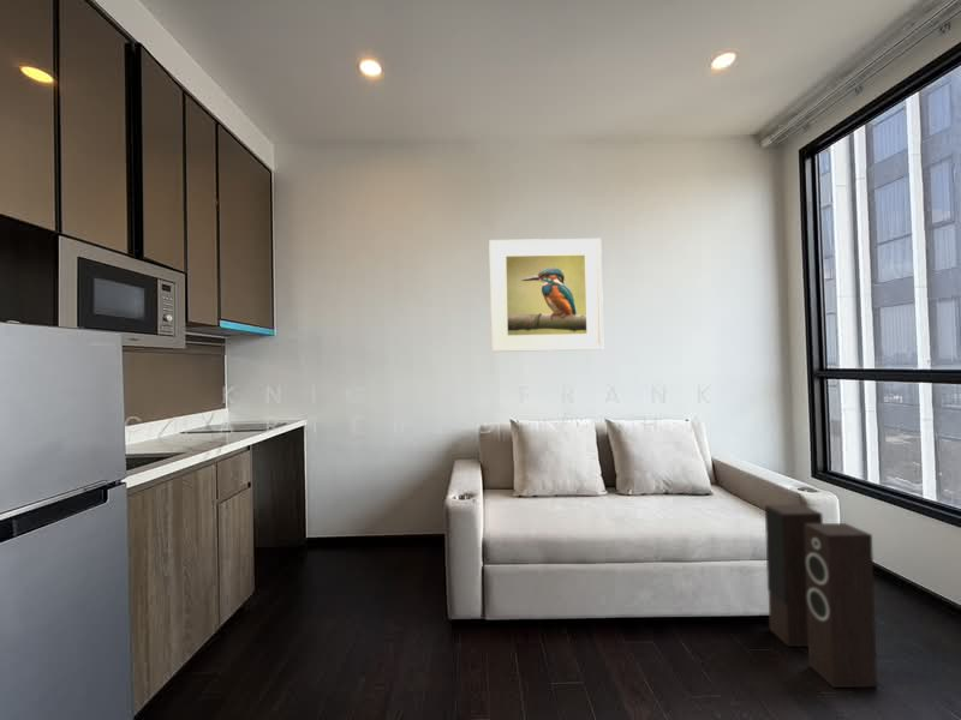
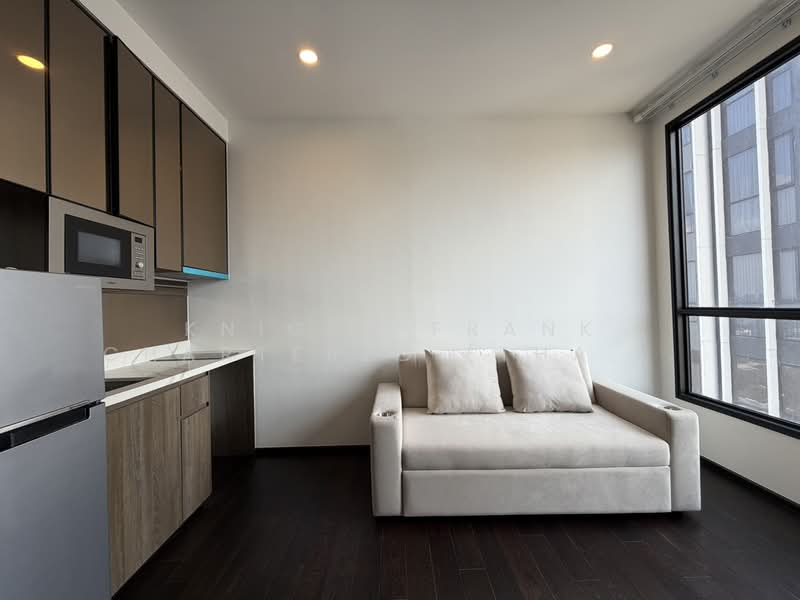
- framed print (545, 294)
- stereo (814, 586)
